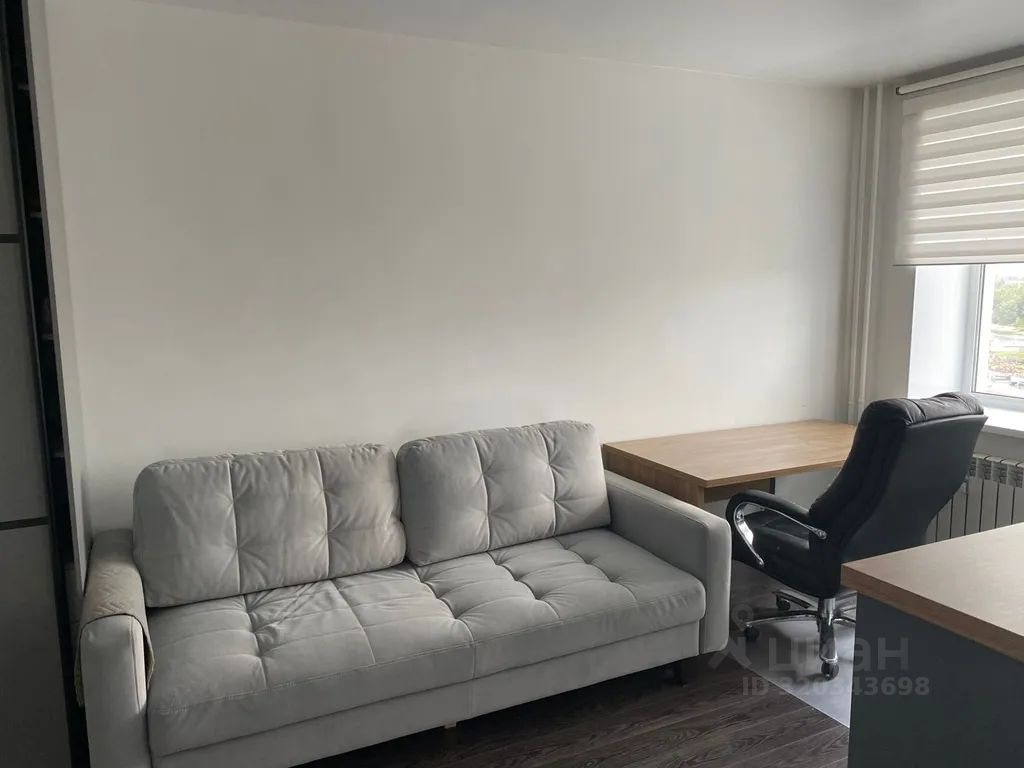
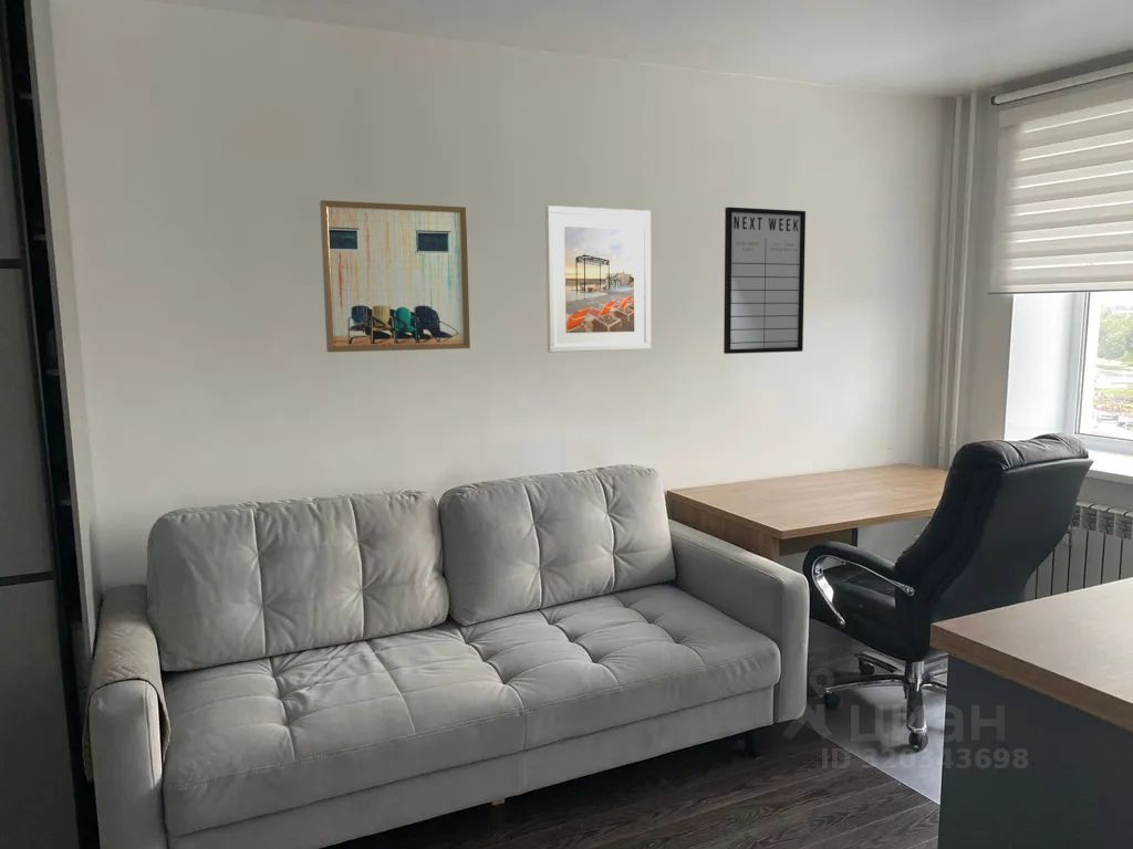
+ writing board (765, 281)
+ wall art (397, 277)
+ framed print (600, 280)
